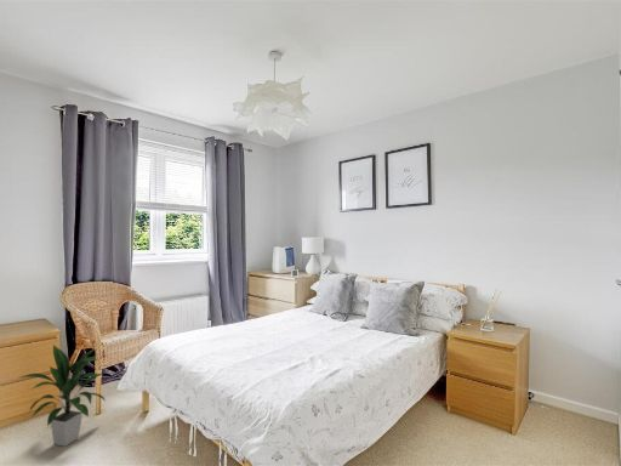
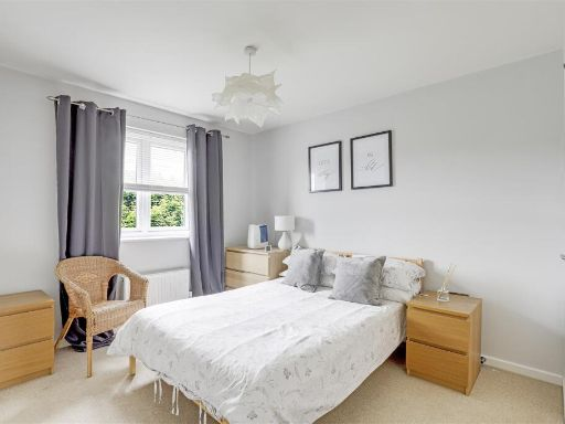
- indoor plant (69, 392)
